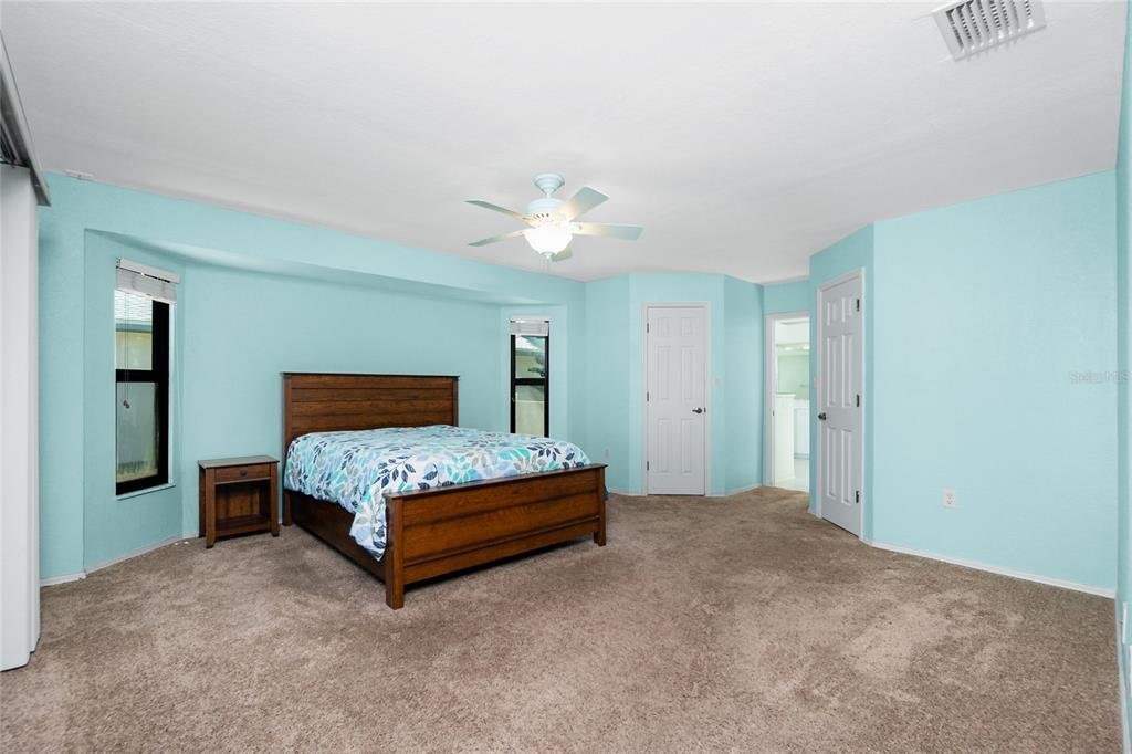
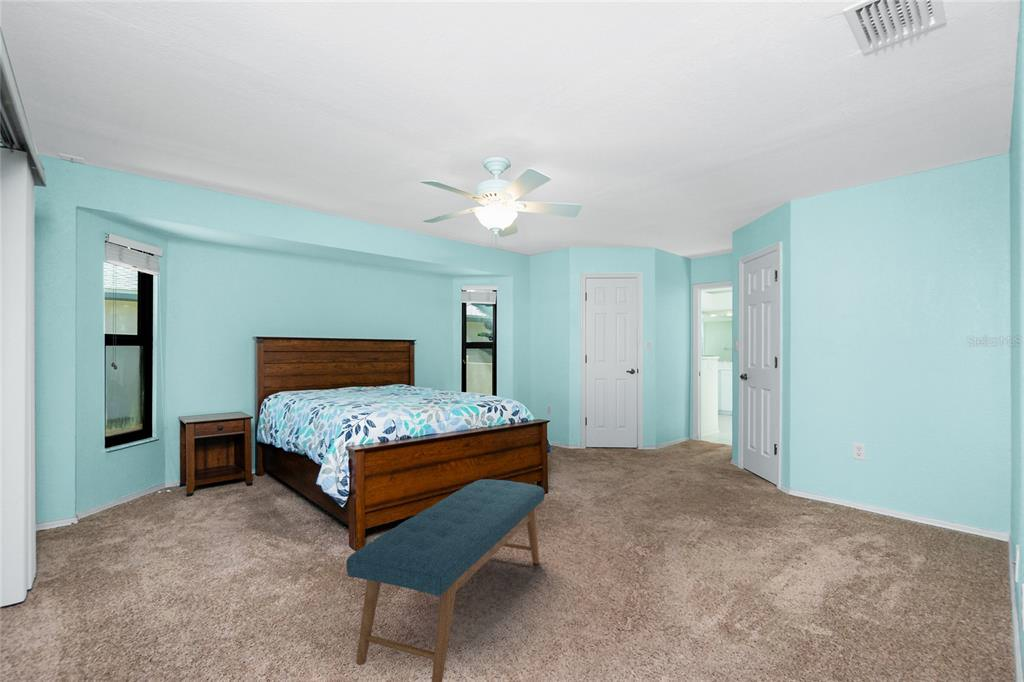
+ bench (464, 555)
